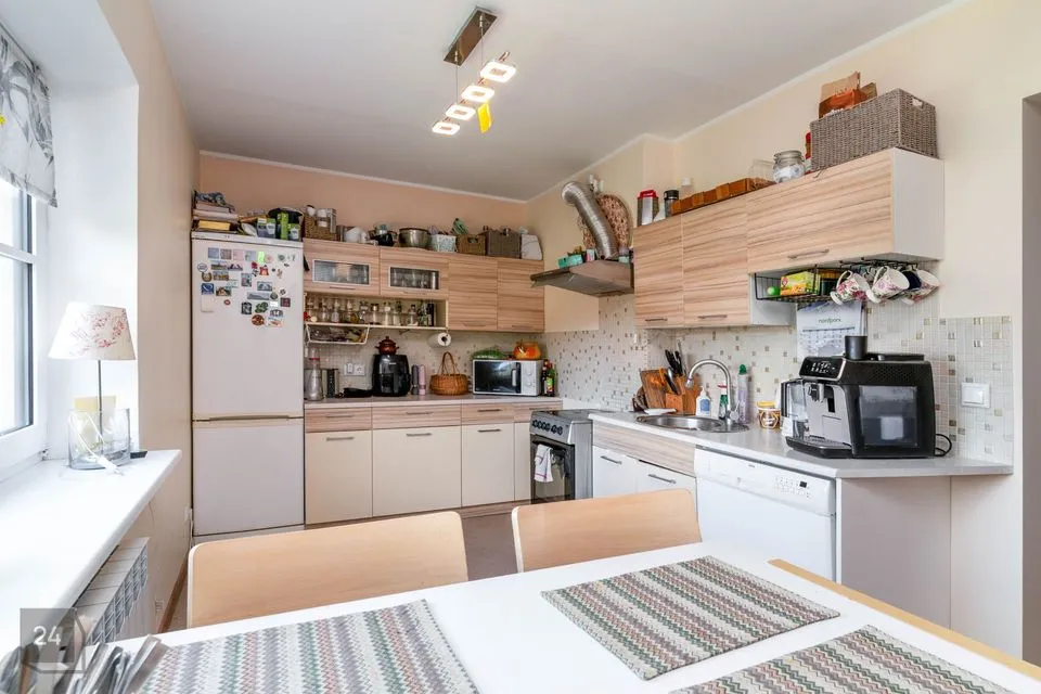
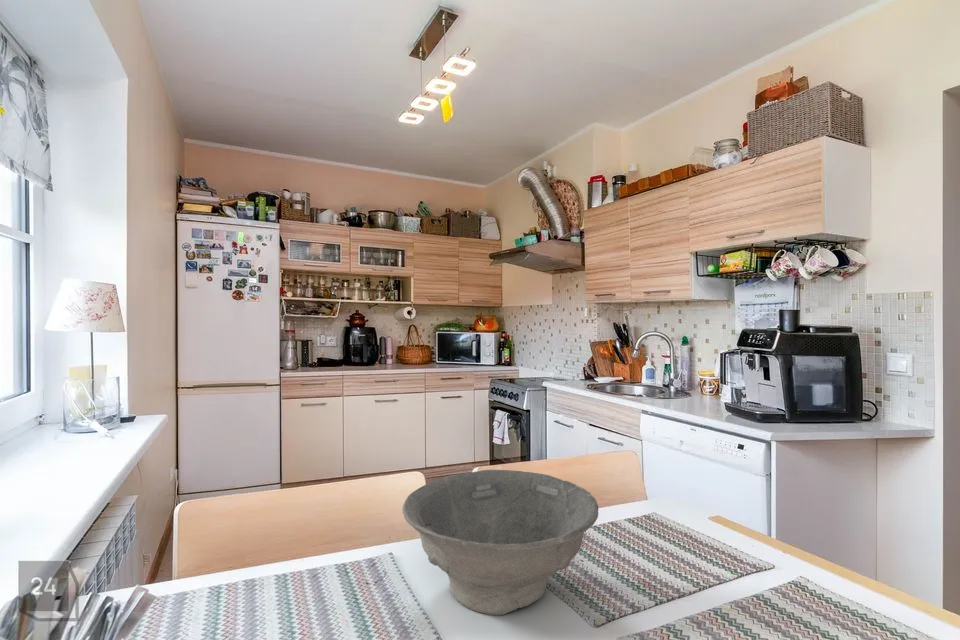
+ bowl (500, 542)
